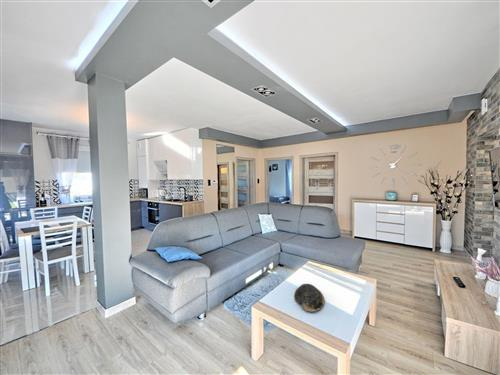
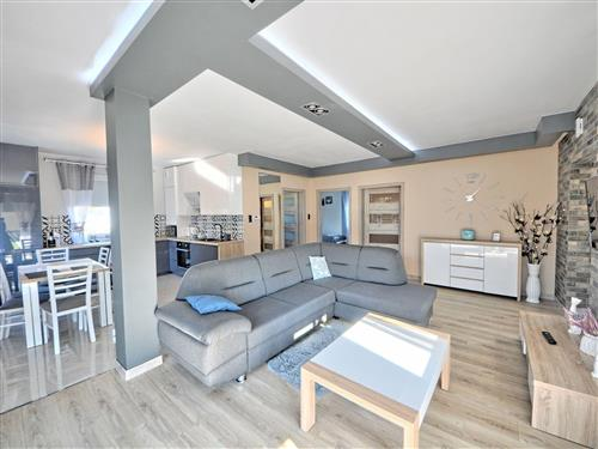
- decorative bowl (308, 294)
